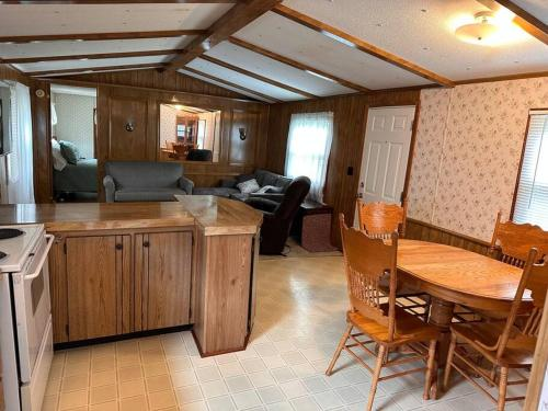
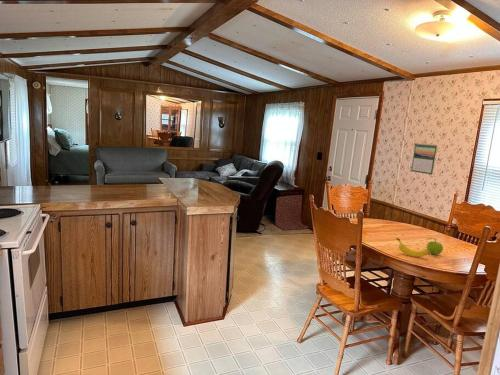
+ calendar (423, 158)
+ banana (410, 249)
+ fruit (431, 245)
